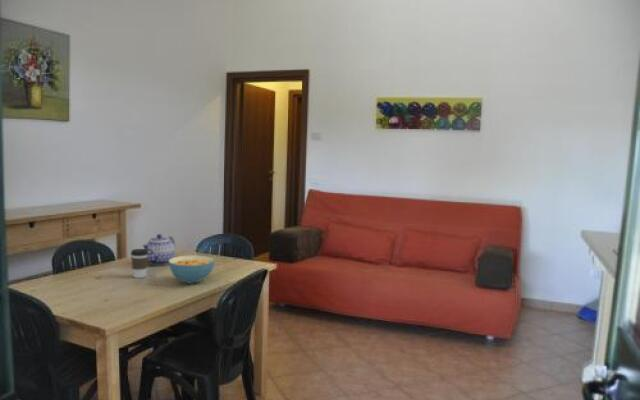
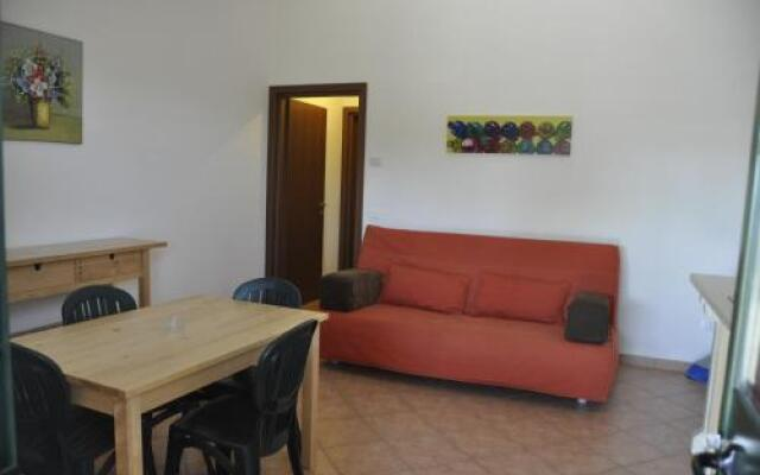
- coffee cup (139, 263)
- teapot (159, 248)
- cereal bowl (191, 271)
